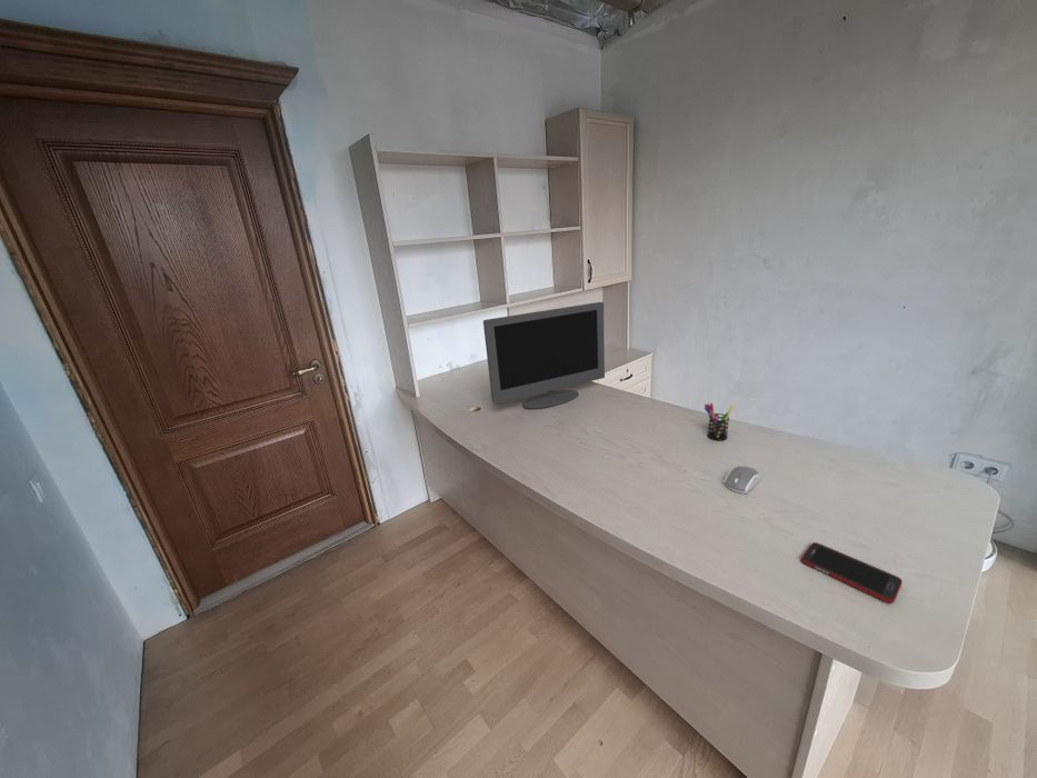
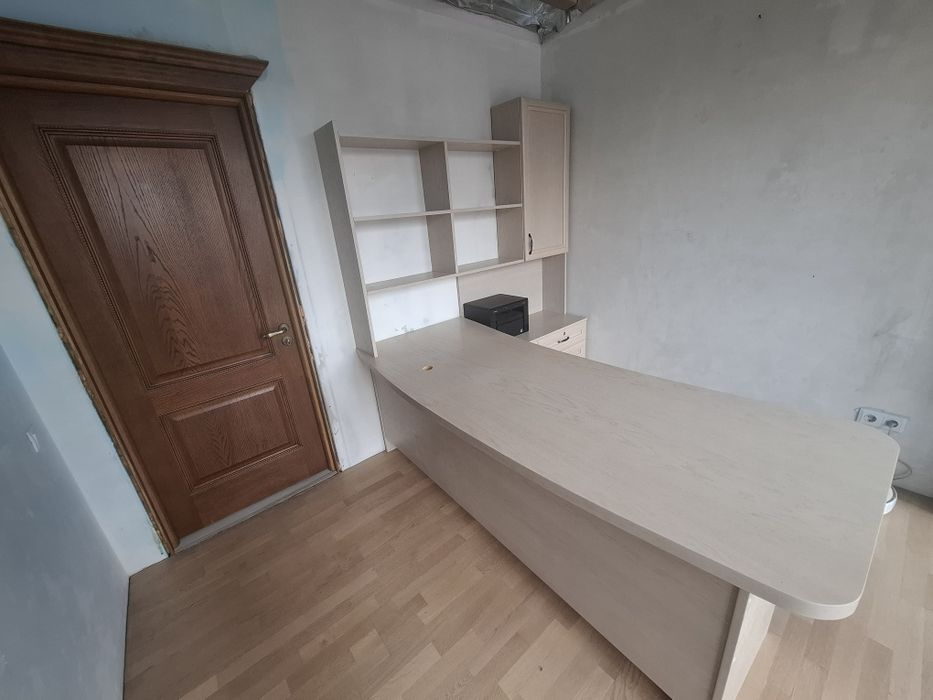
- computer mouse (744, 475)
- pen holder (718, 420)
- cell phone (849, 570)
- monitor (549, 357)
